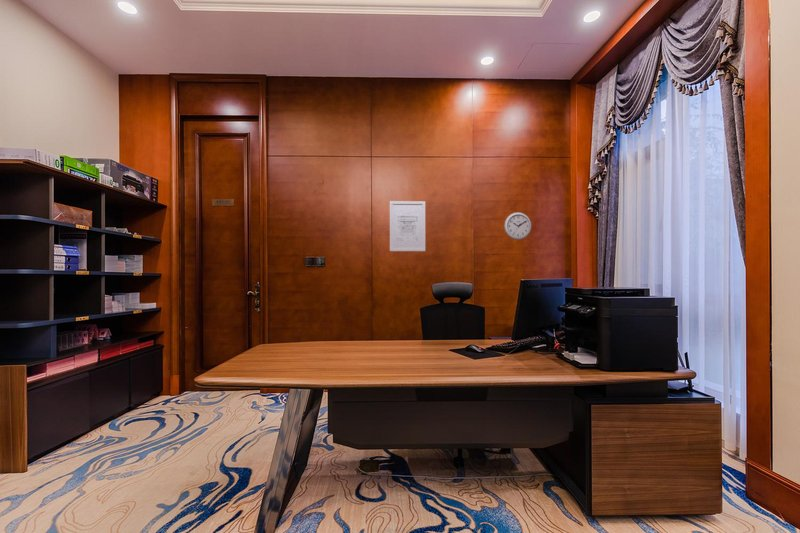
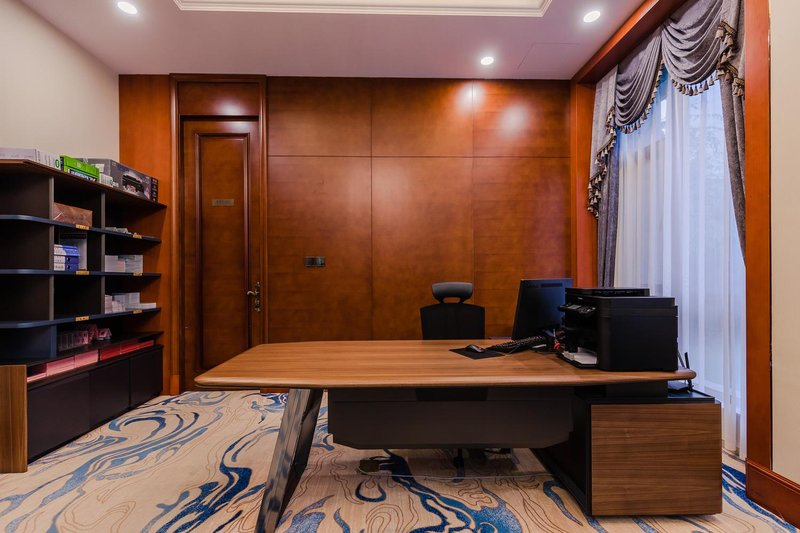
- wall clock (518, 226)
- wall art (407, 226)
